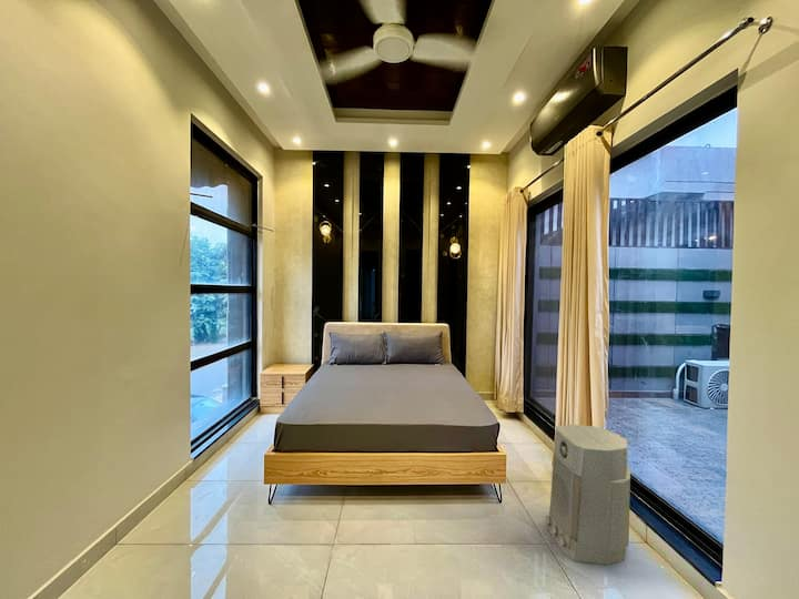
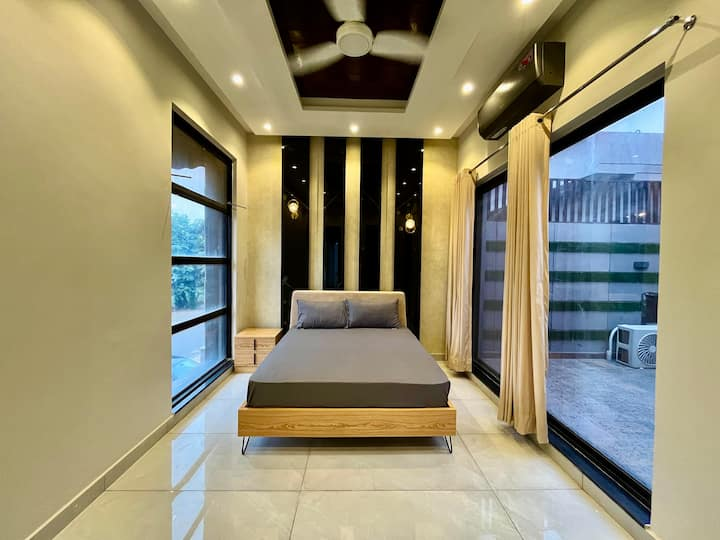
- air purifier (589, 488)
